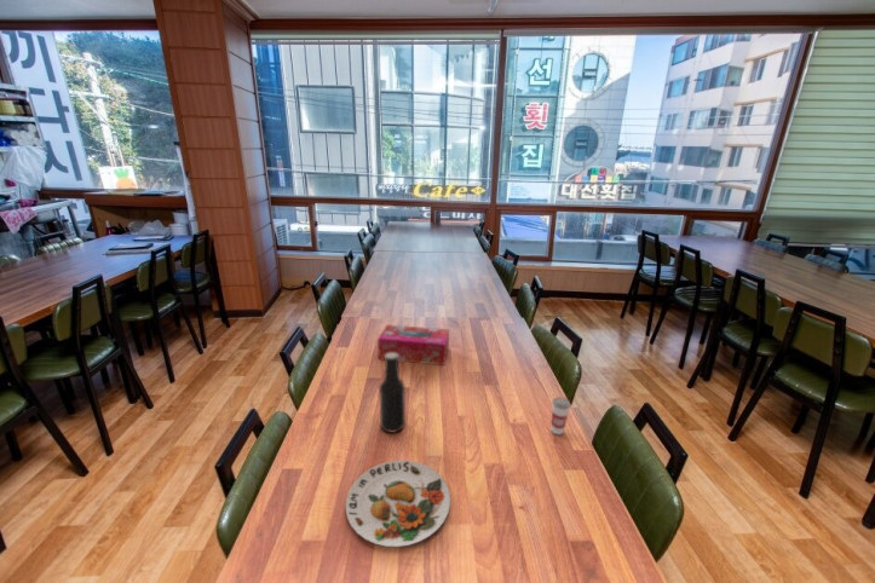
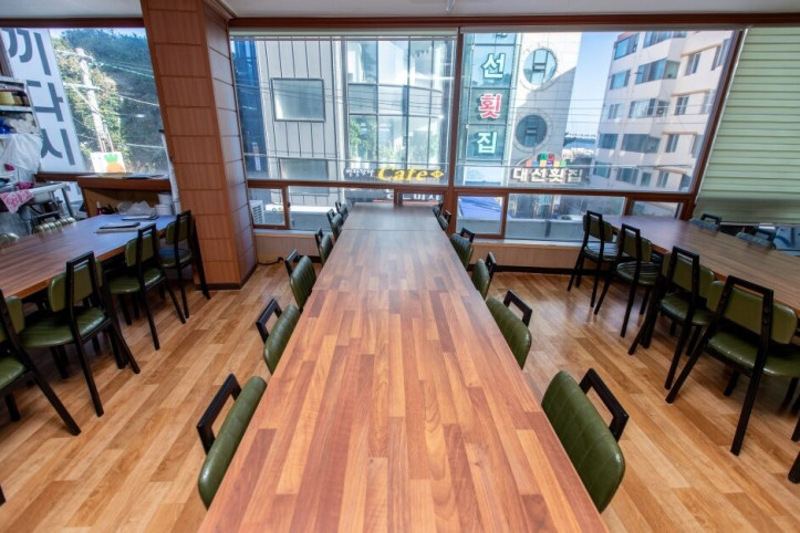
- plate (398, 500)
- tissue box (414, 344)
- cup (559, 411)
- beer bottle (392, 391)
